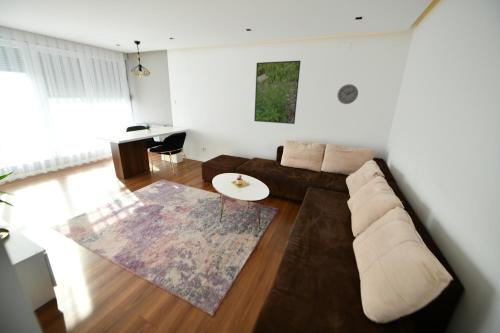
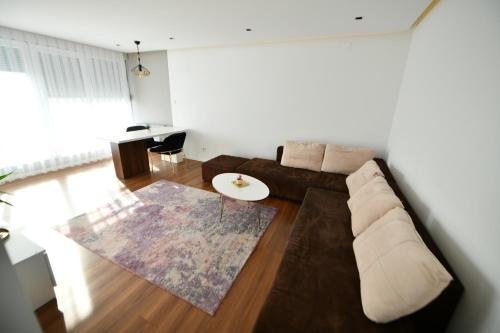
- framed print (275, 93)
- wall clock (347, 94)
